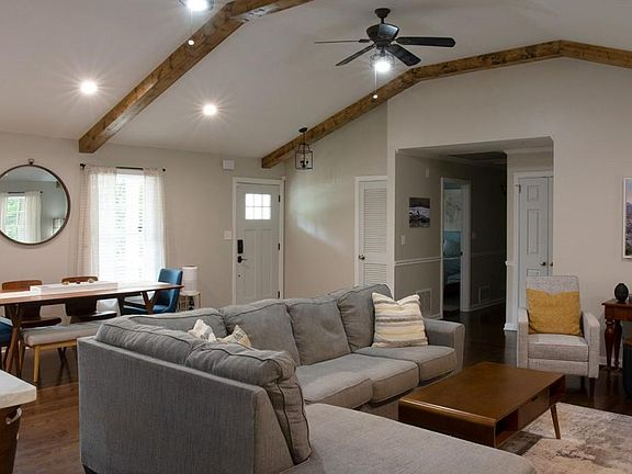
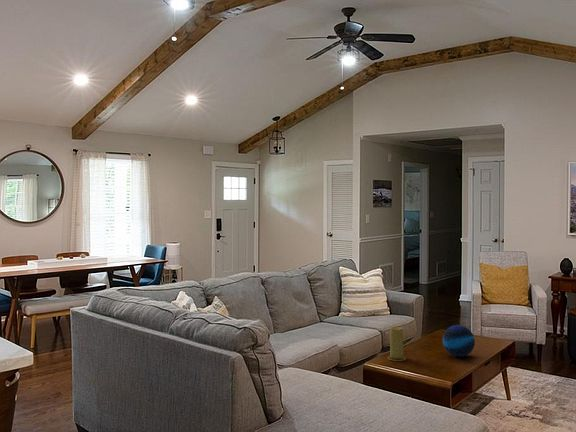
+ candle (396, 342)
+ decorative orb (458, 340)
